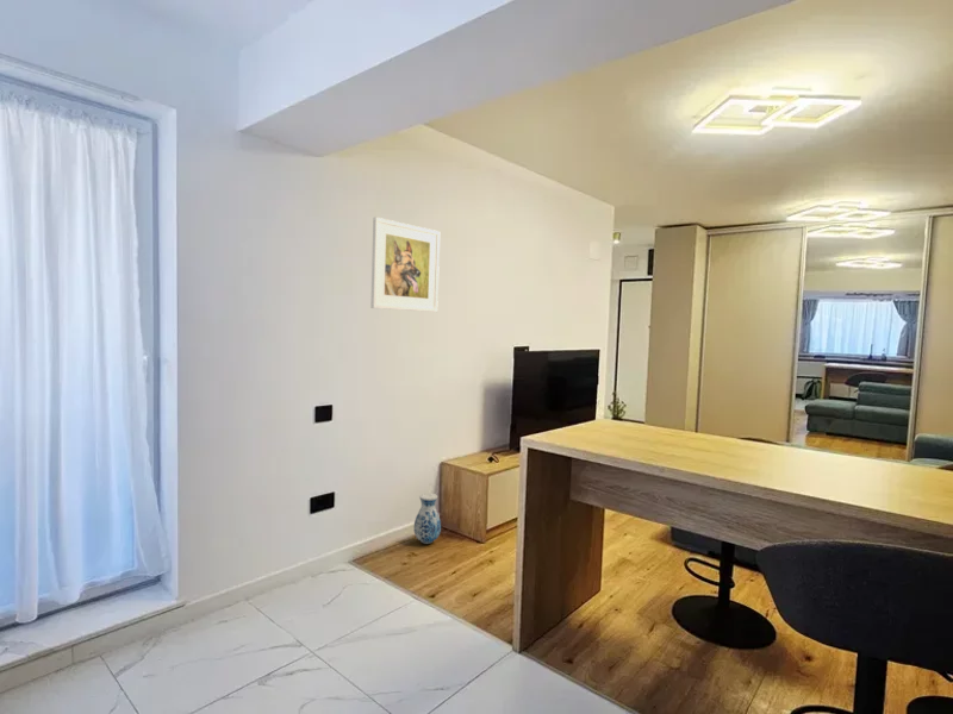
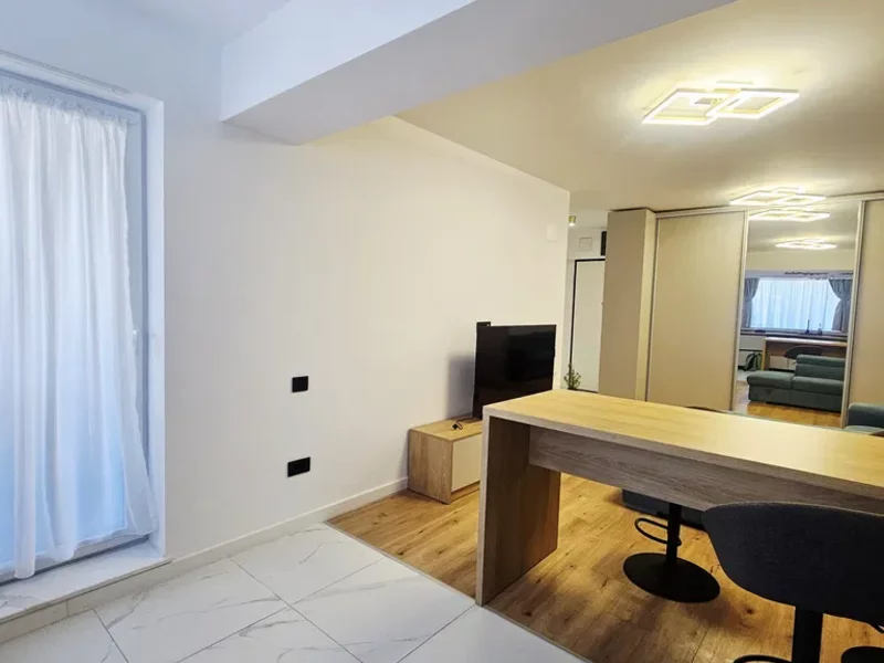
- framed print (407, 268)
- vase (428, 518)
